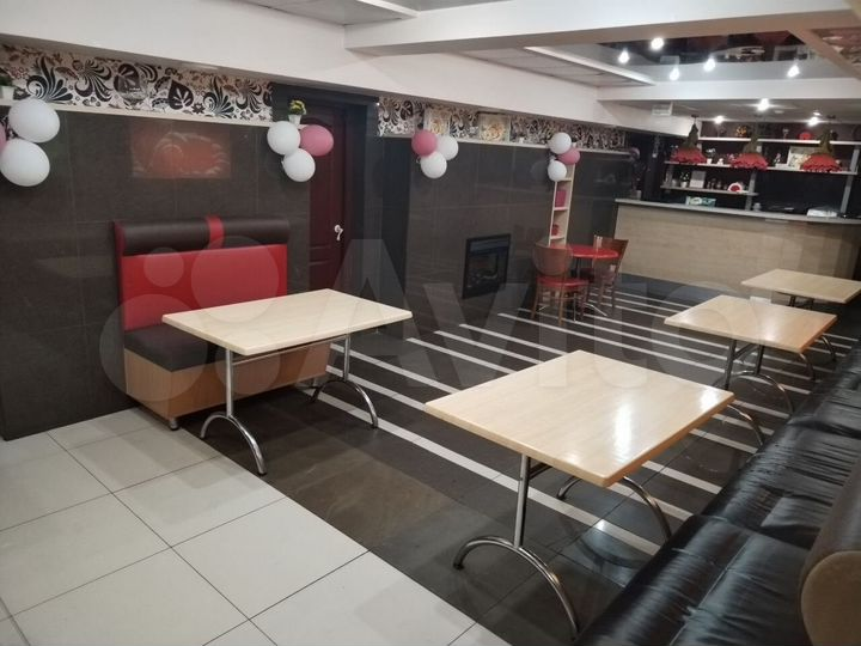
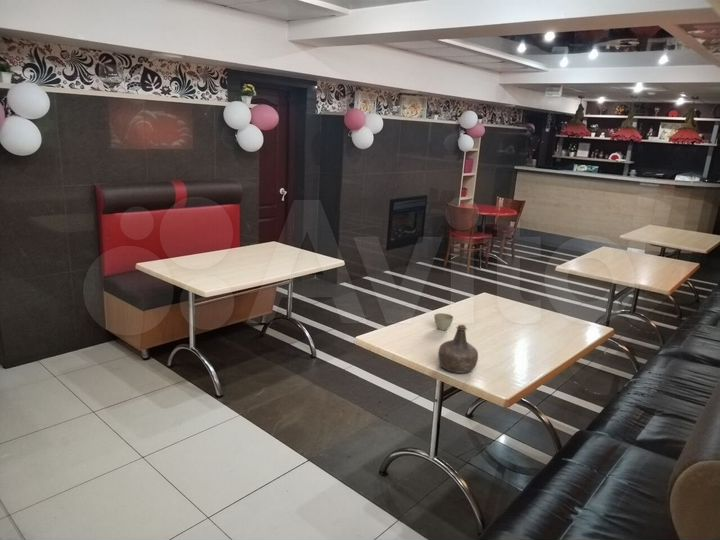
+ bottle (458, 346)
+ flower pot (443, 322)
